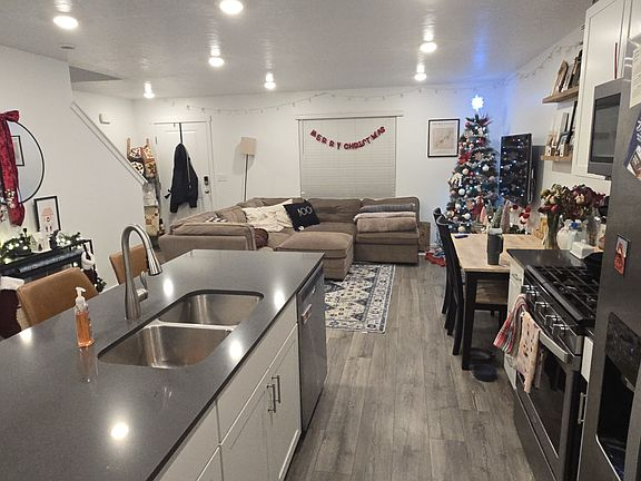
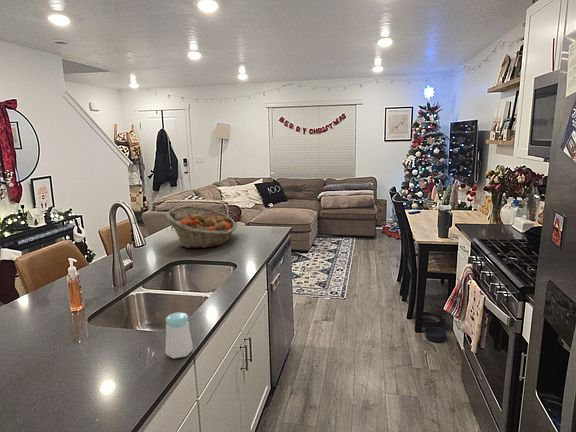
+ fruit basket (202, 225)
+ salt shaker (178, 334)
